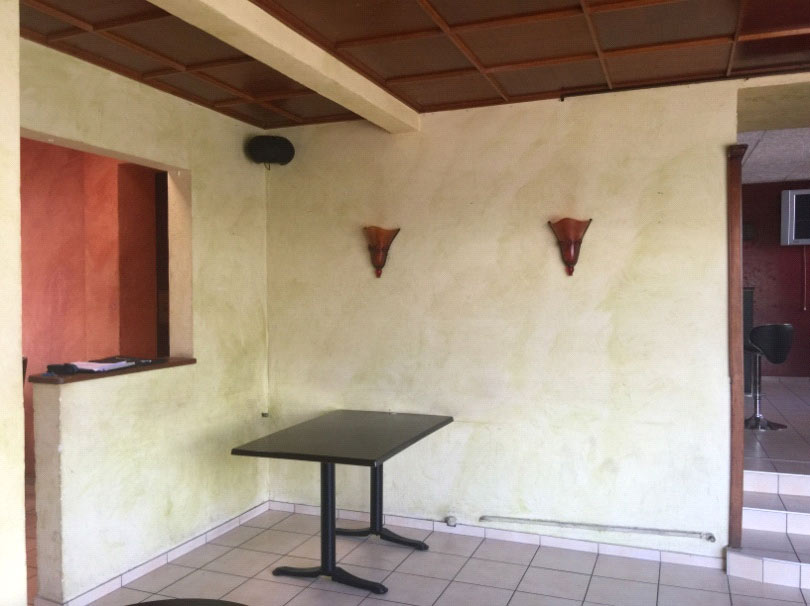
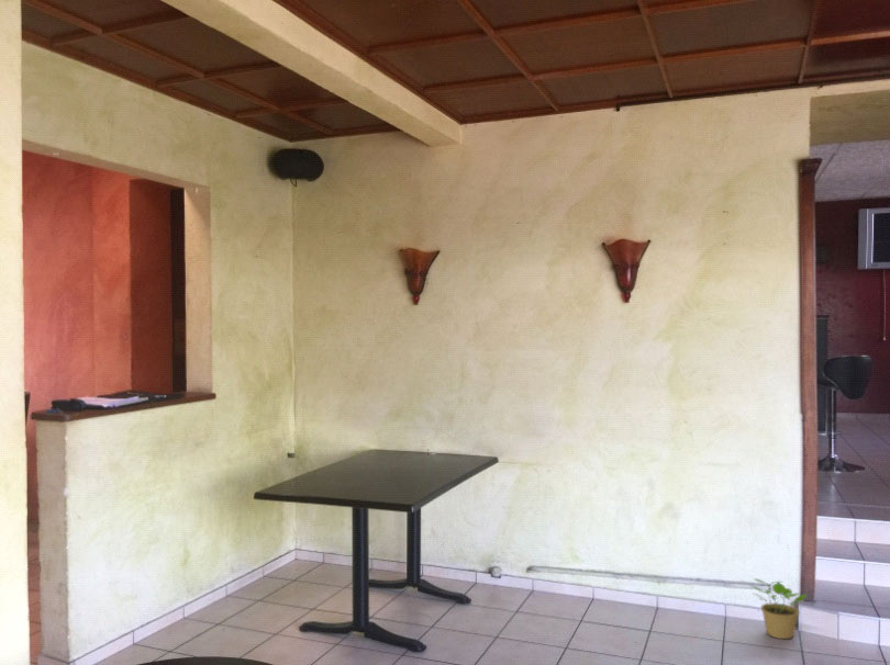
+ potted plant (777, 604)
